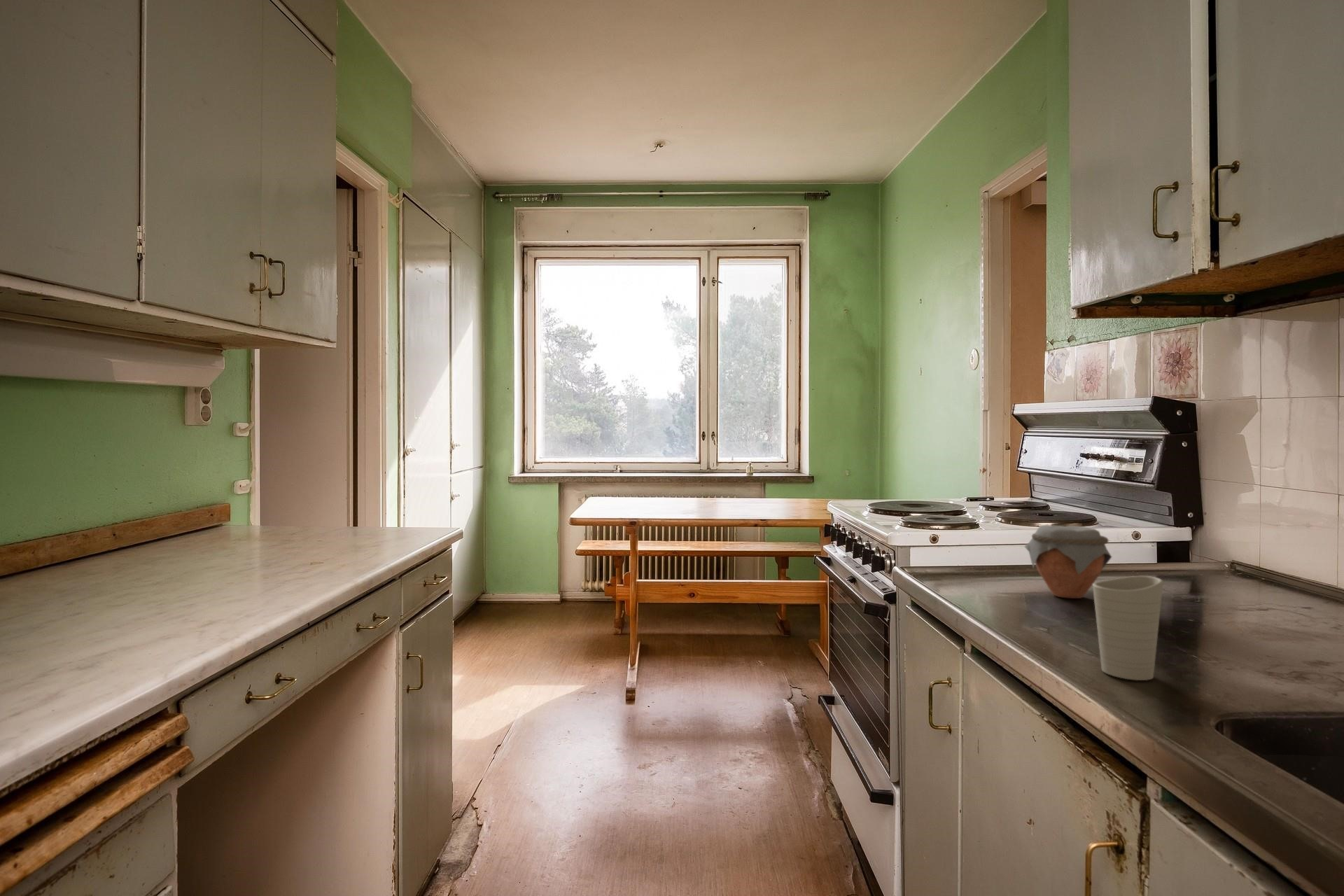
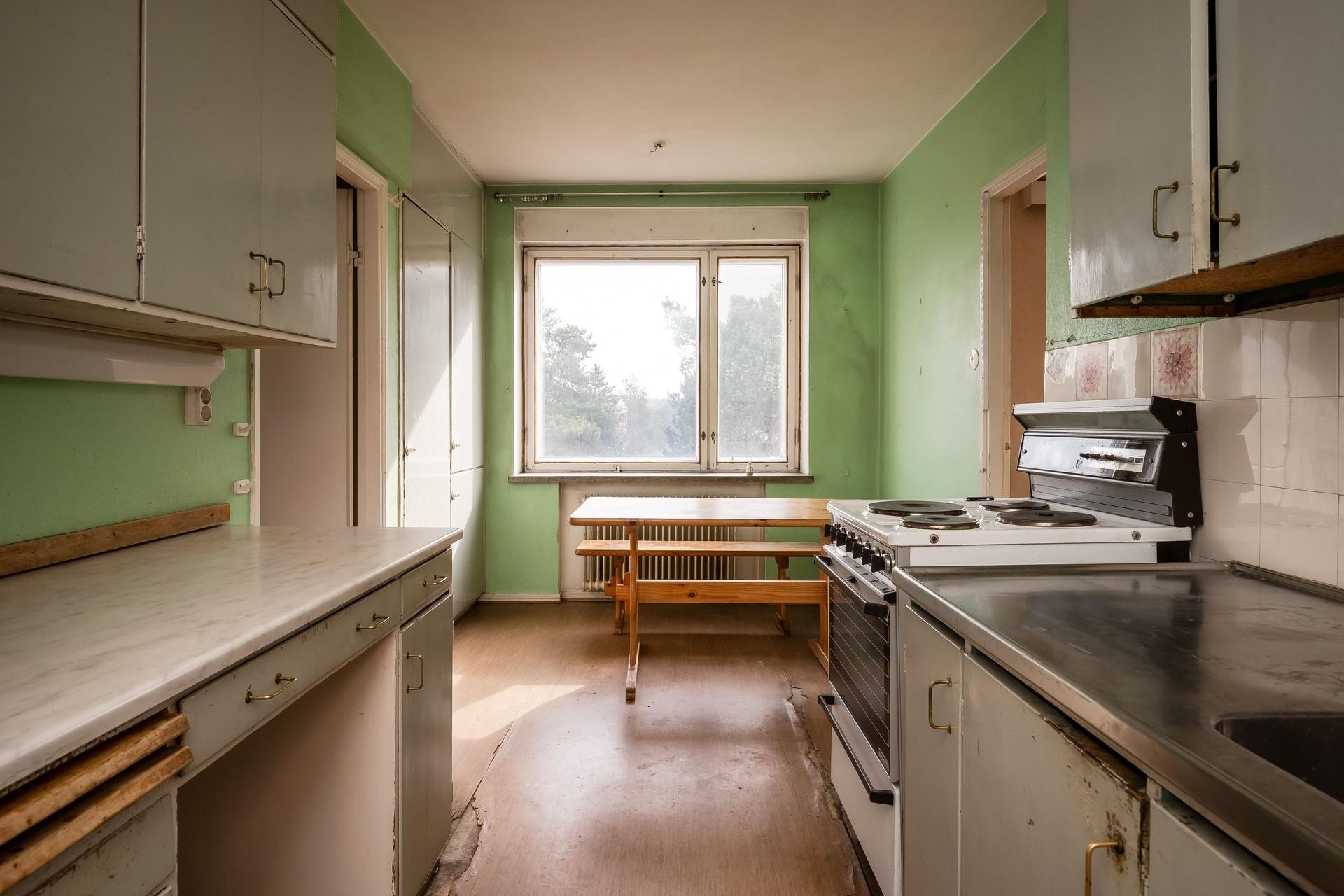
- cup (1127, 625)
- jar (1068, 561)
